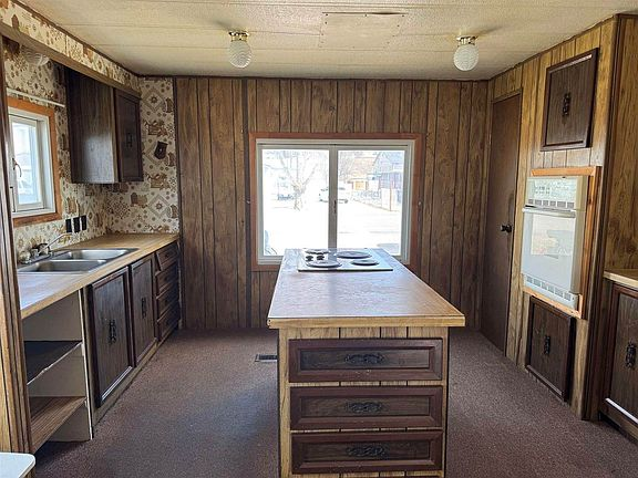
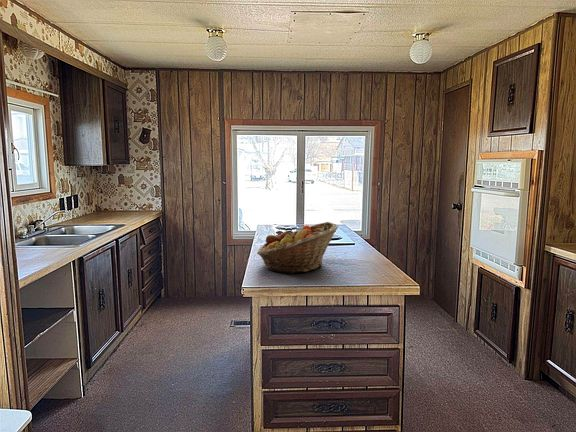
+ fruit basket (297, 244)
